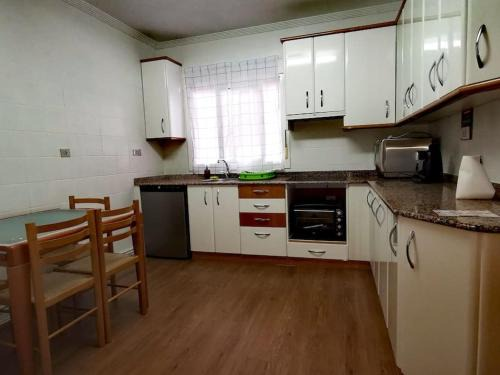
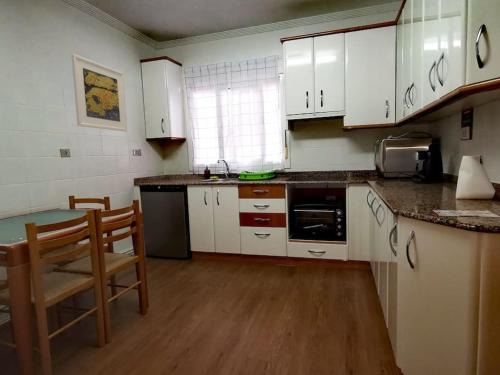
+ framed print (102, 96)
